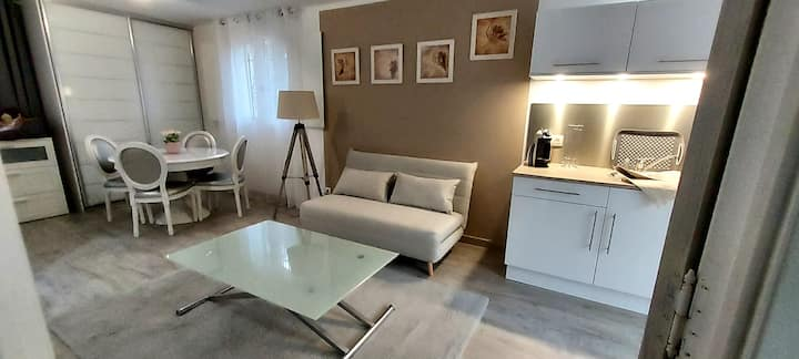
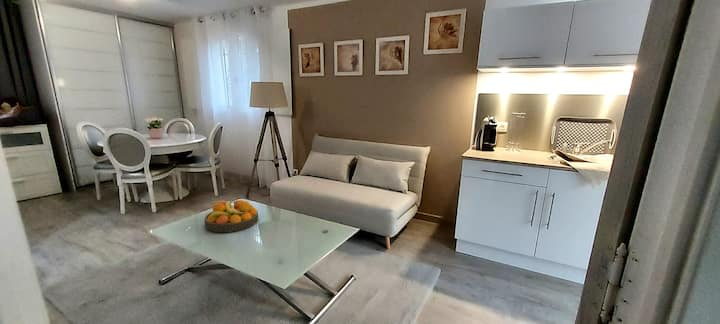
+ fruit bowl (231, 211)
